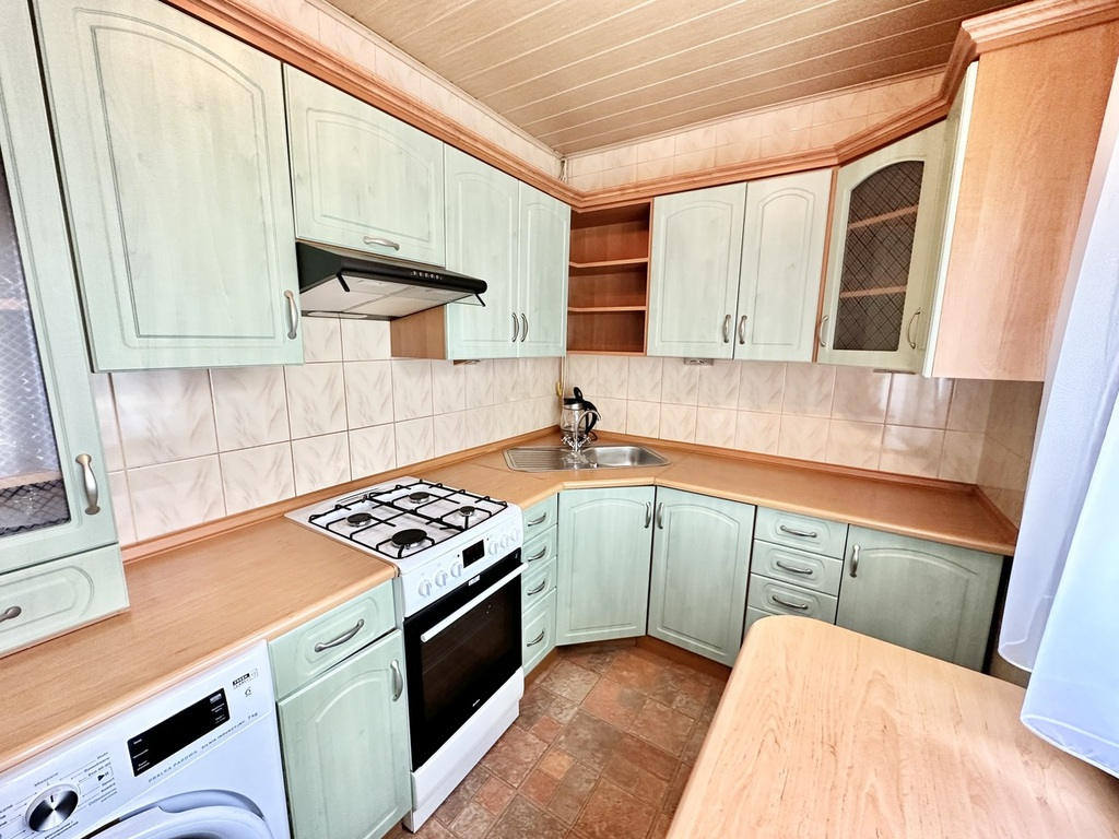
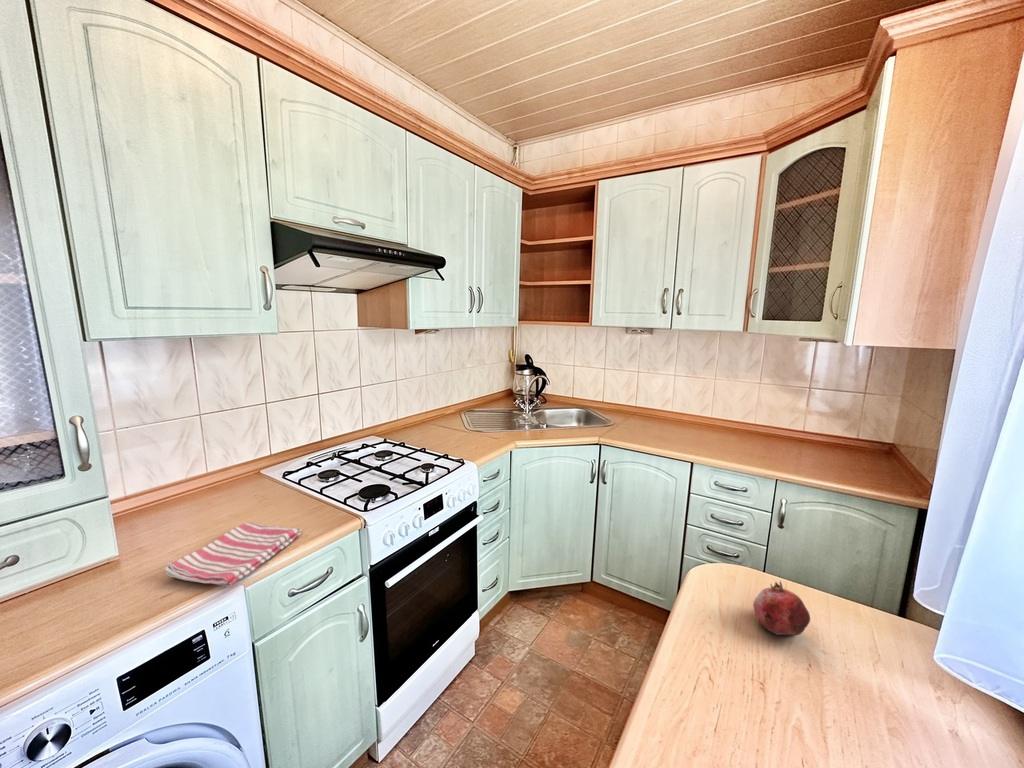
+ fruit (781, 606)
+ dish towel (239, 548)
